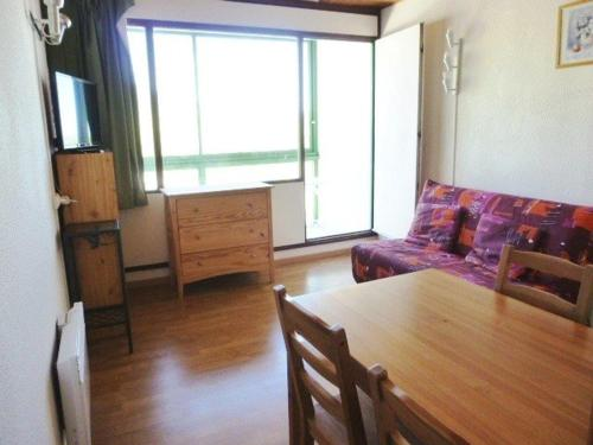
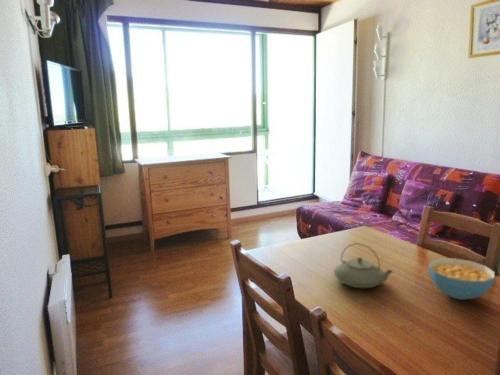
+ teapot (363, 263)
+ cereal bowl (459, 282)
